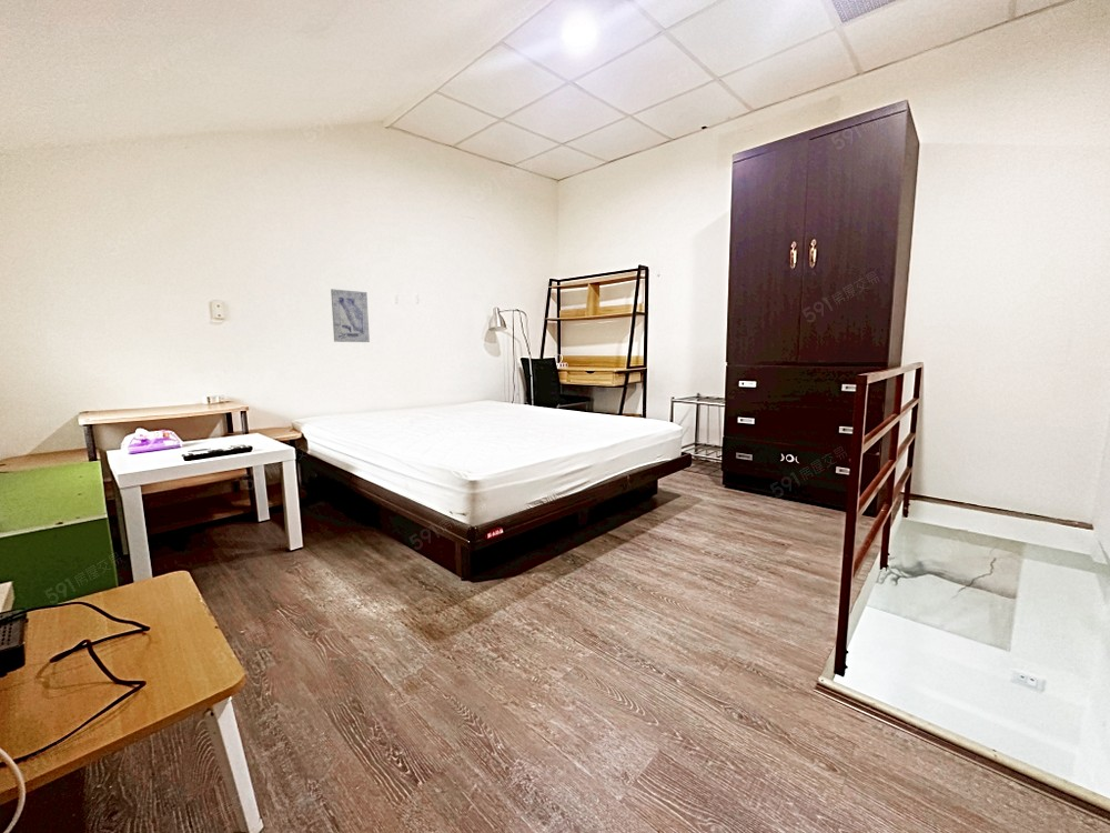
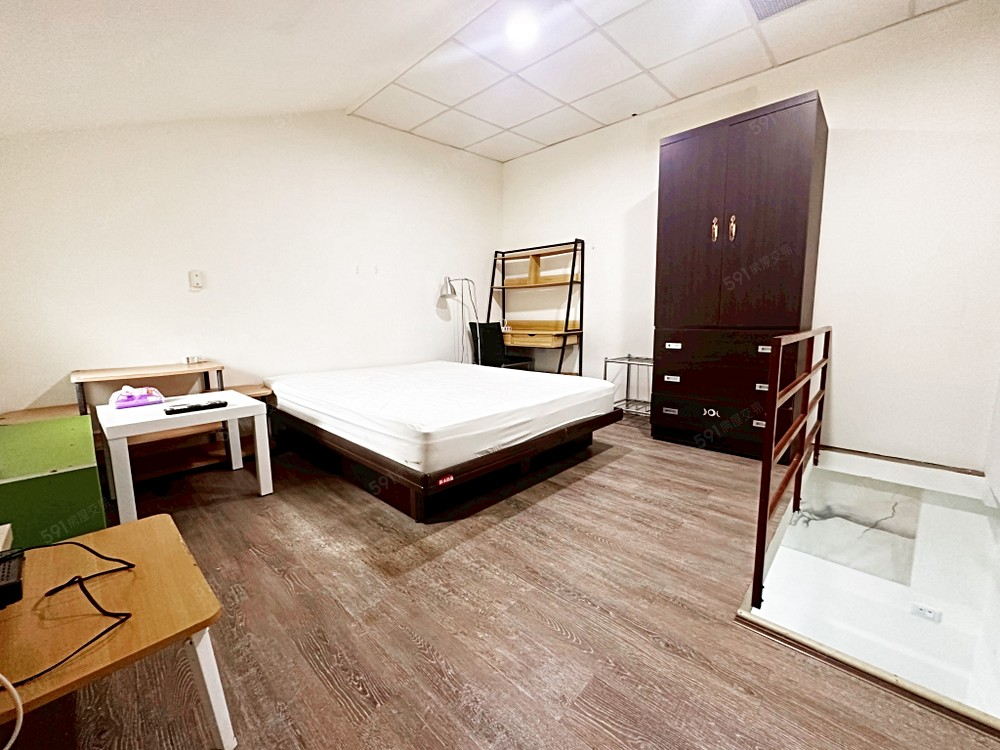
- wall art (351, 317)
